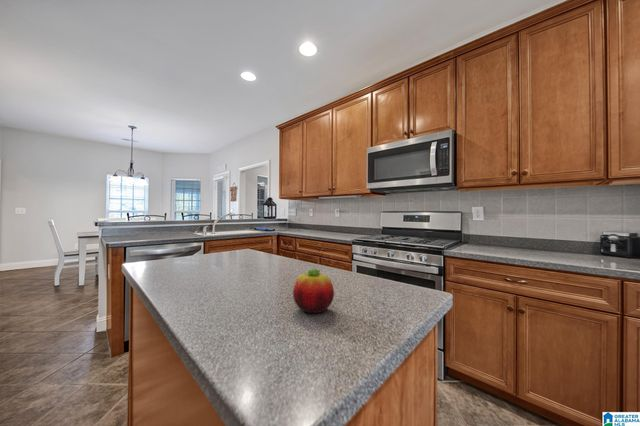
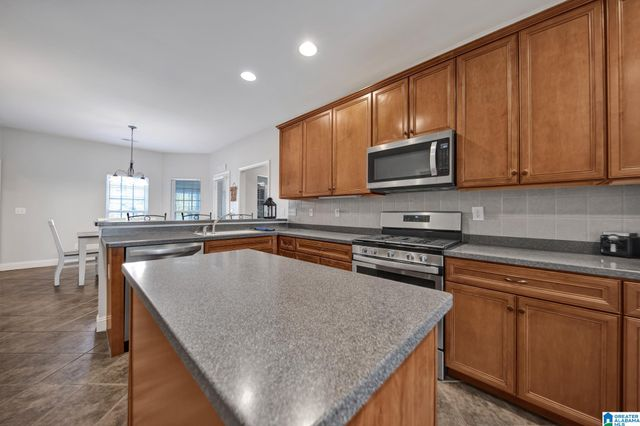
- fruit (313, 290)
